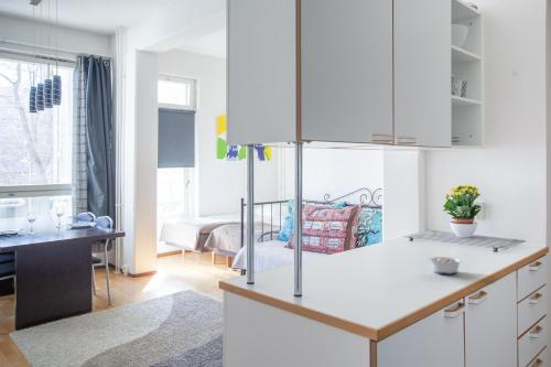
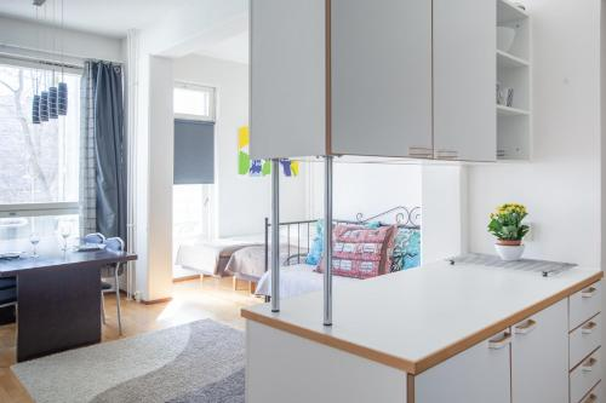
- legume (444, 265)
